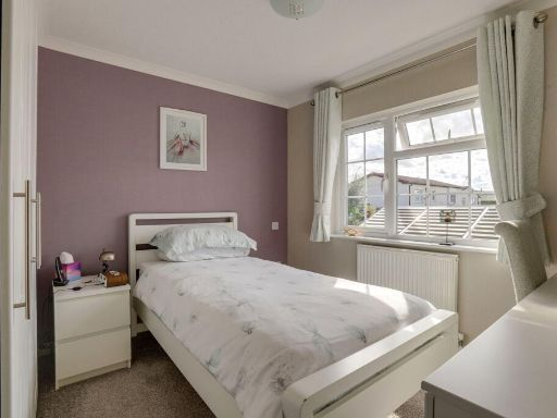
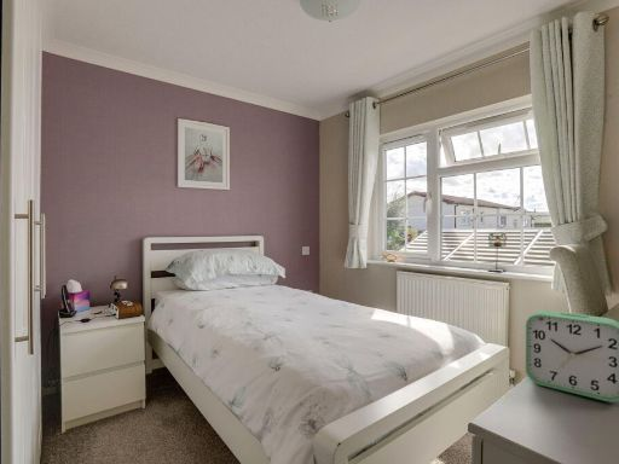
+ alarm clock (573, 350)
